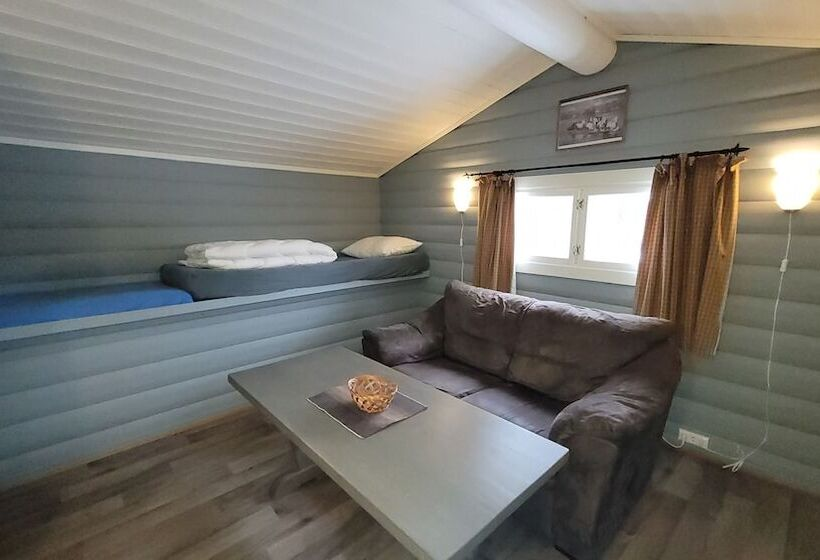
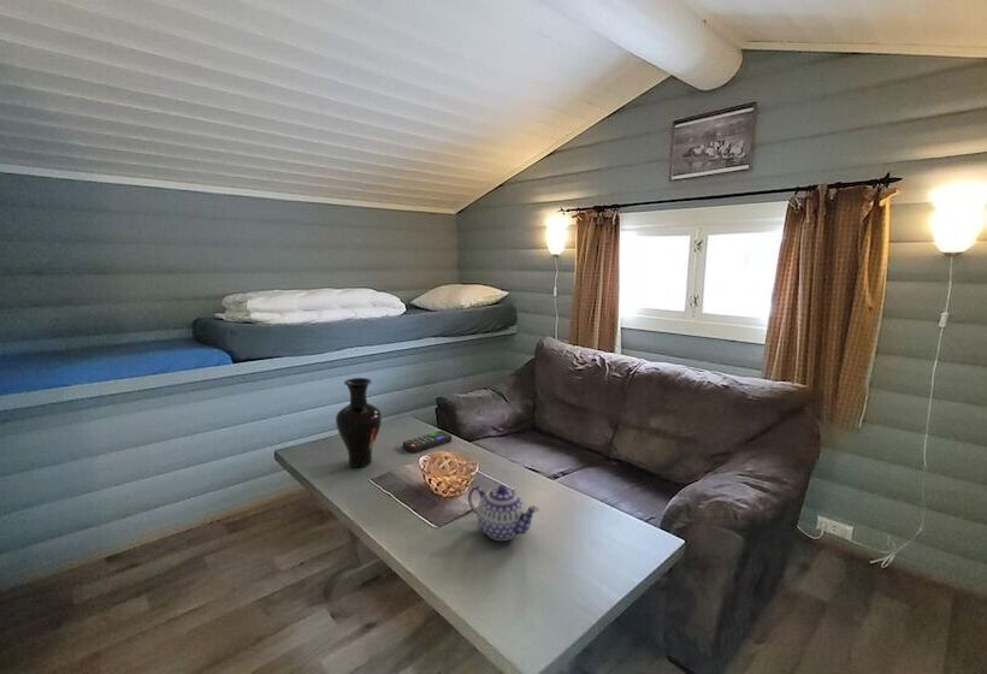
+ teapot (501, 508)
+ remote control (427, 441)
+ vase (359, 422)
